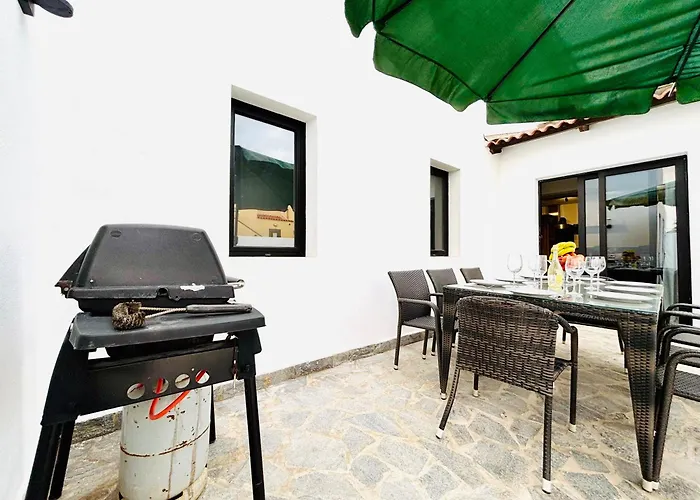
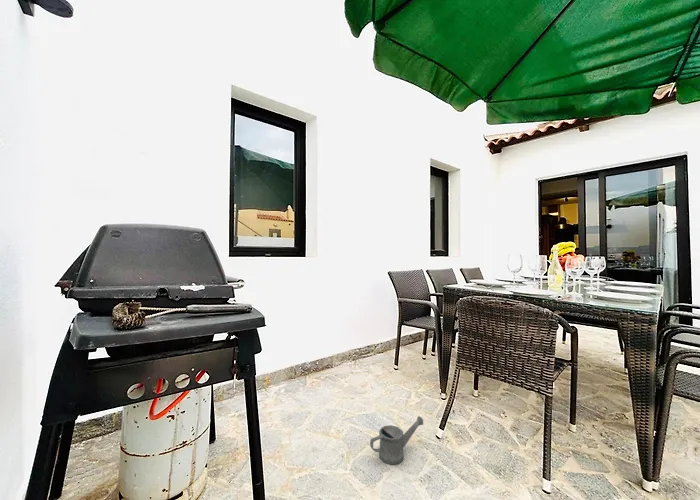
+ watering can (397, 439)
